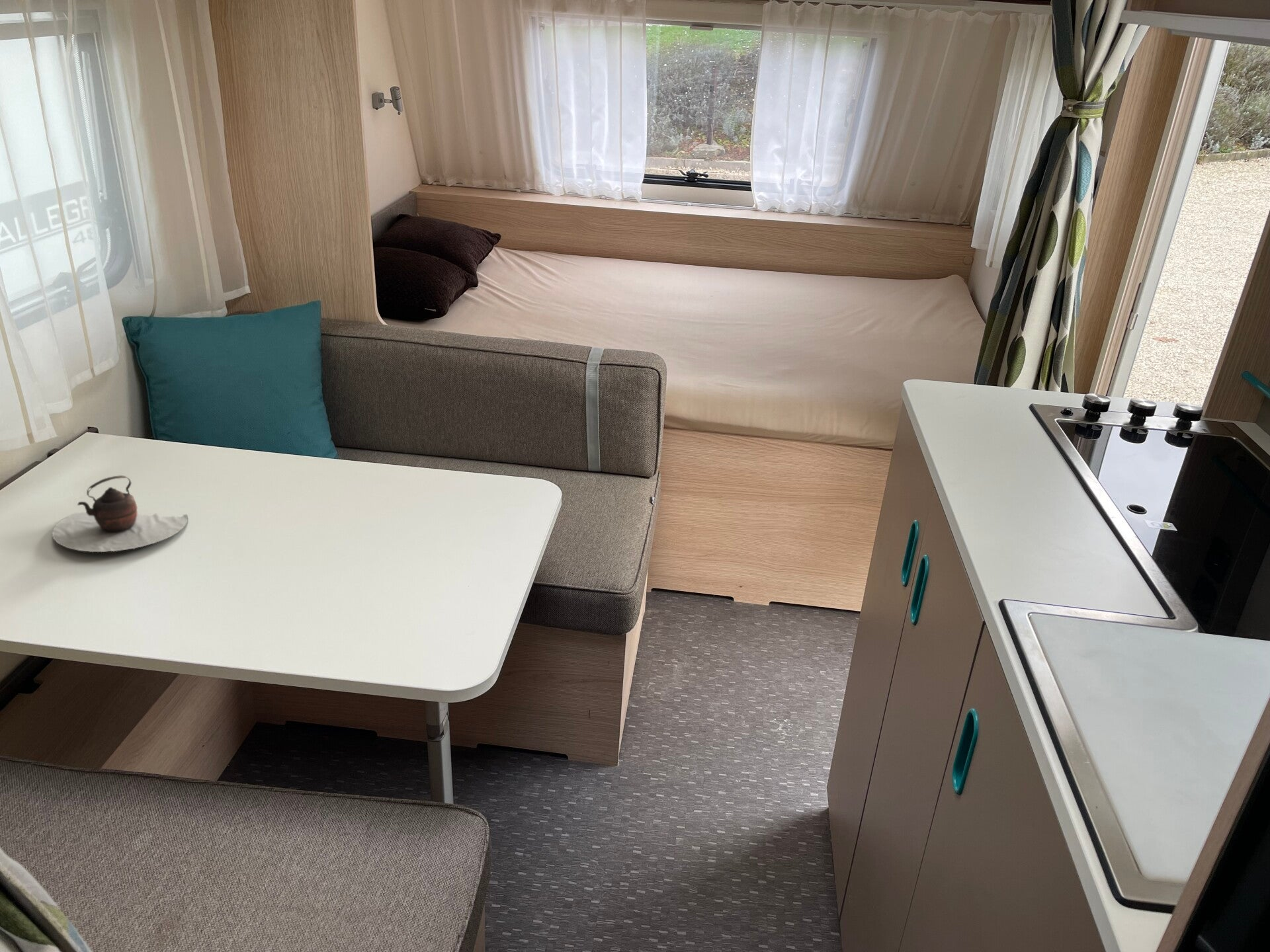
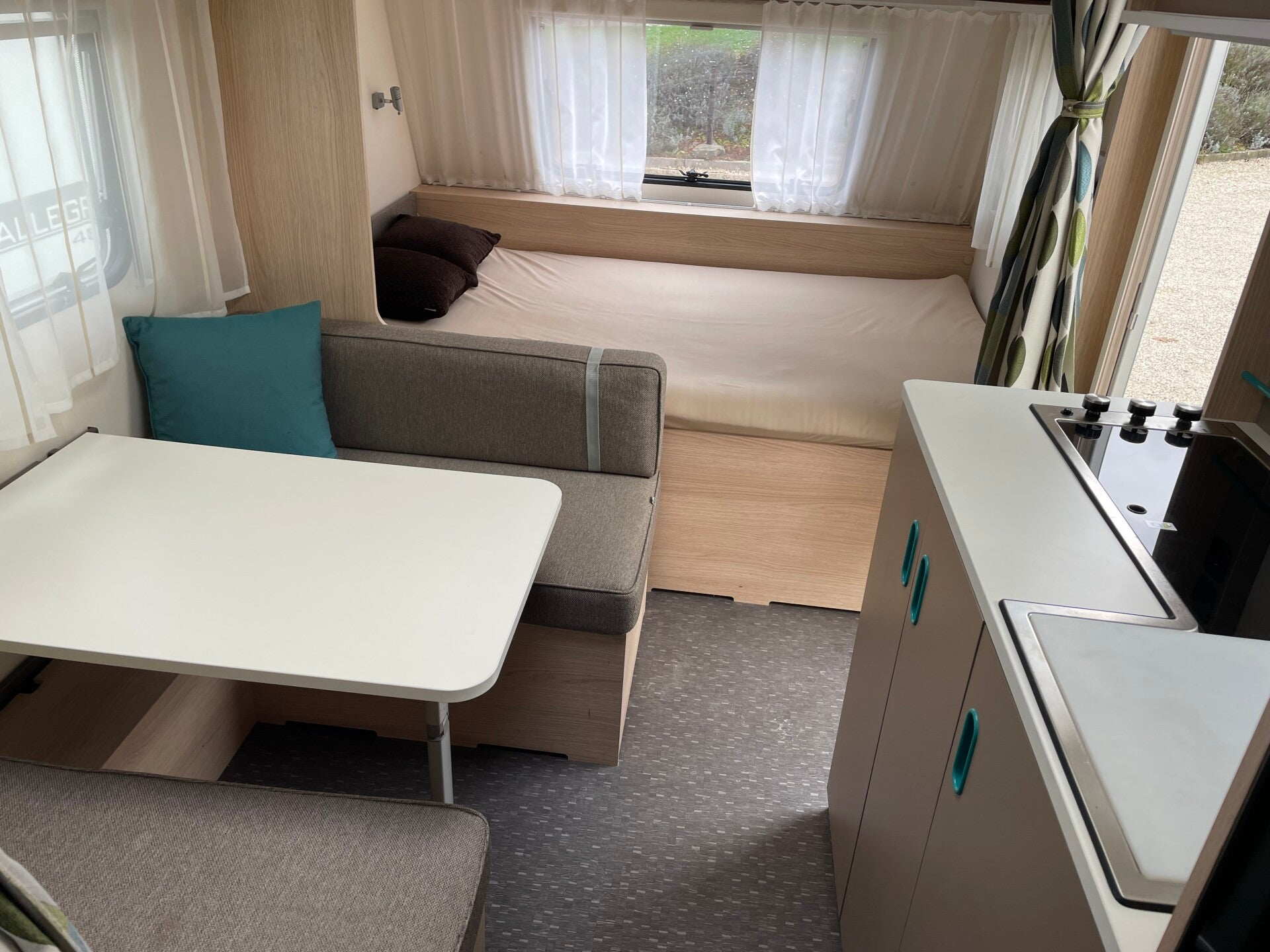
- teapot (117, 500)
